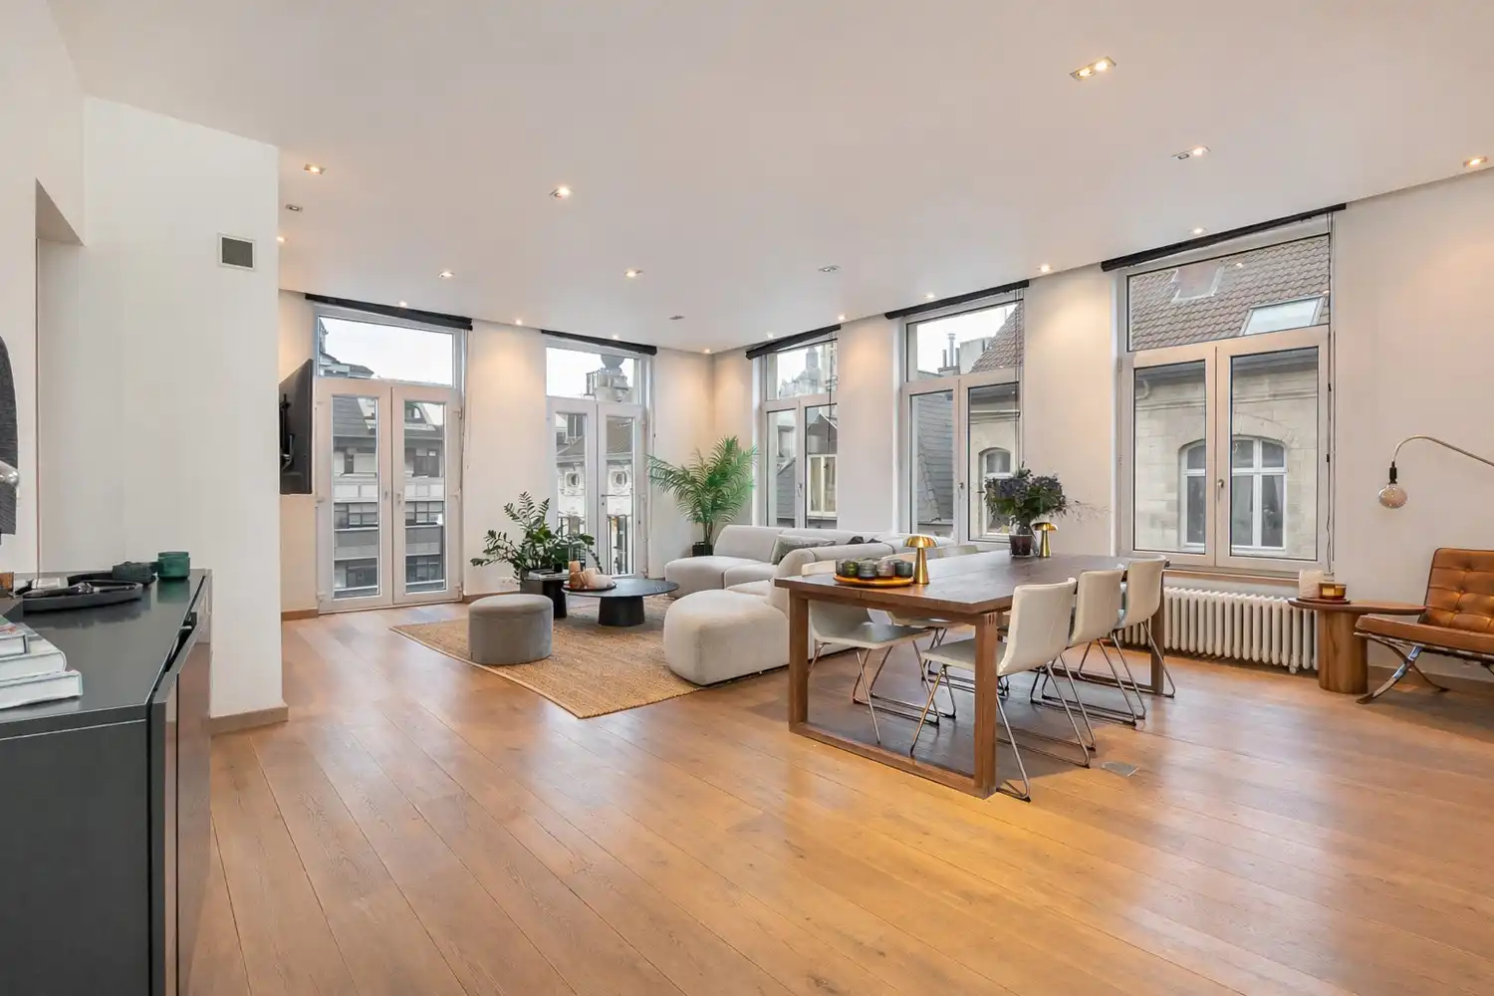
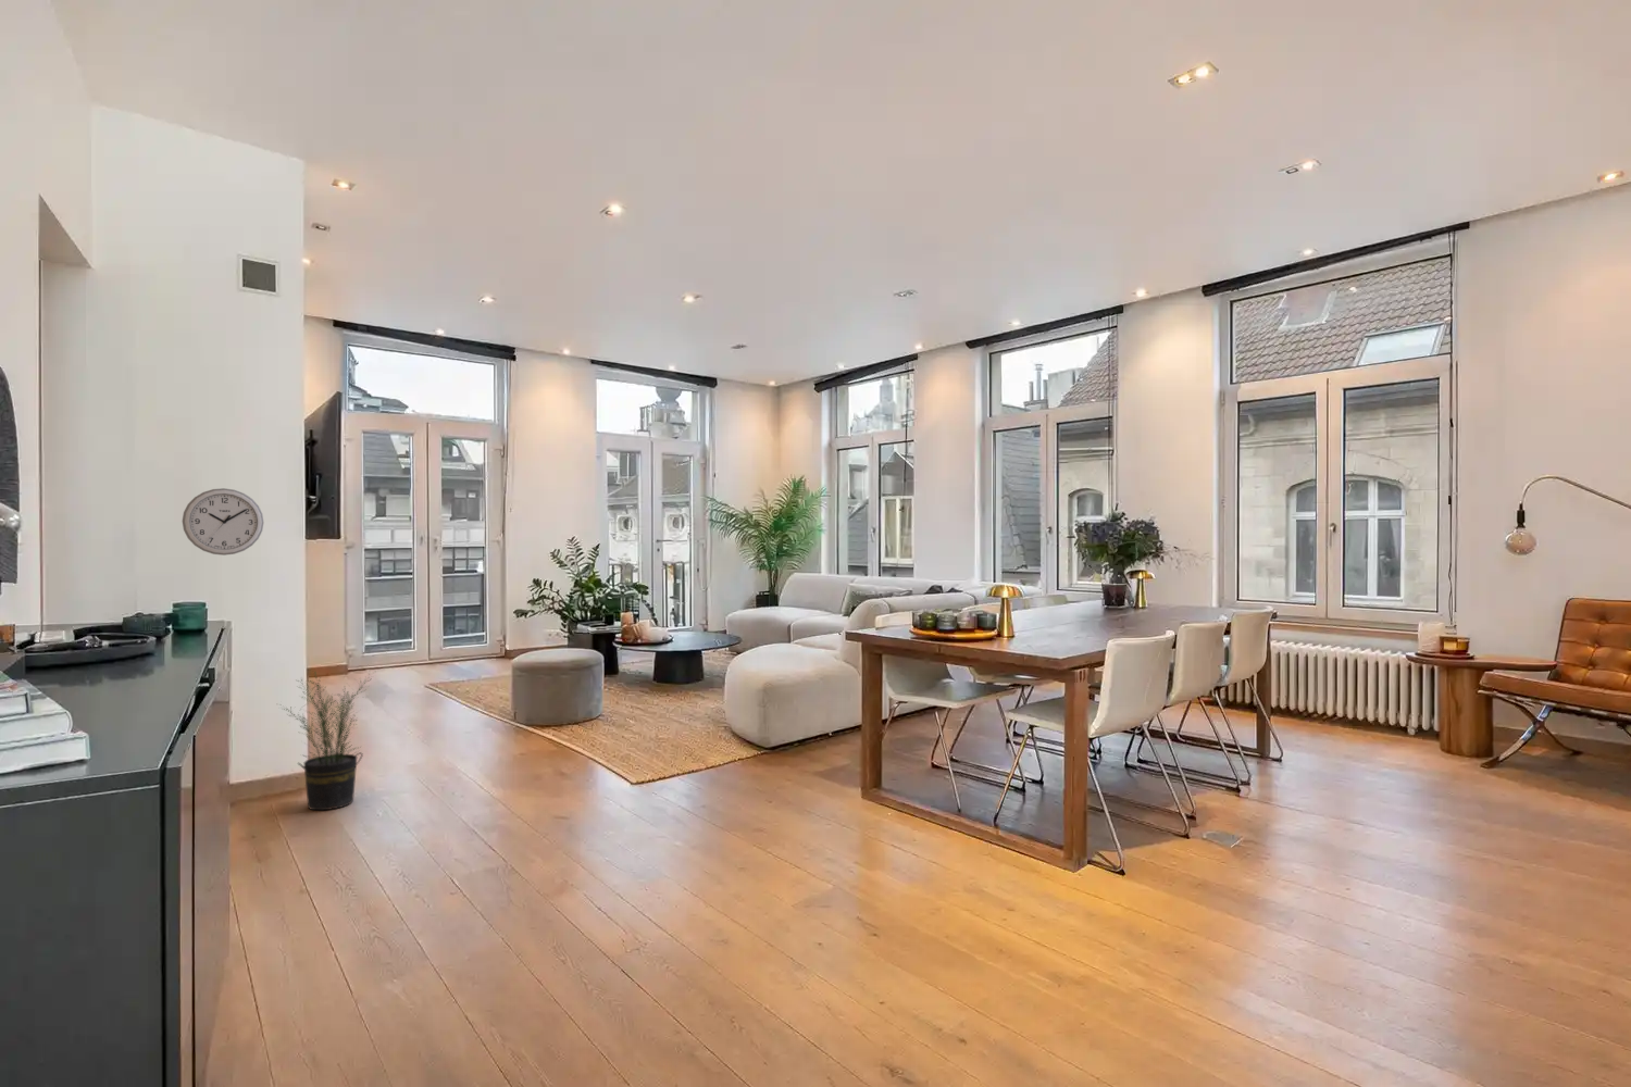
+ potted plant (326, 736)
+ wall clock (225, 520)
